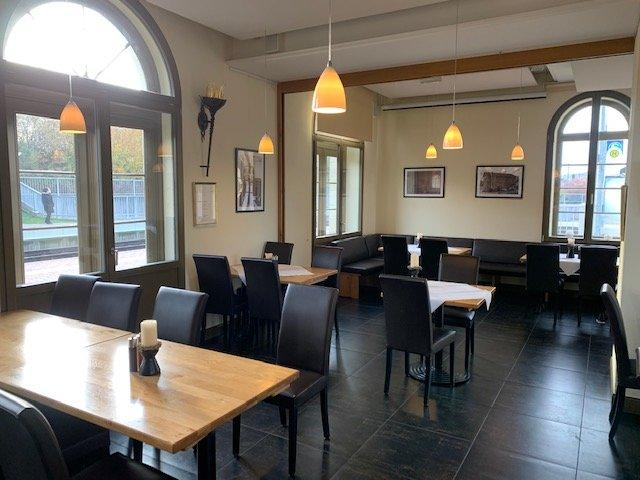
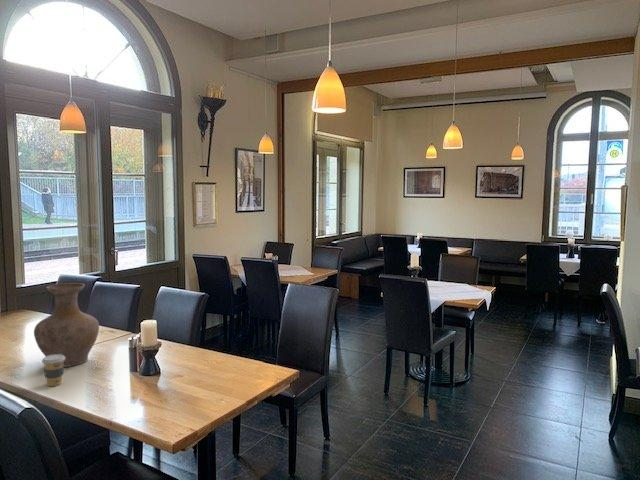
+ vase (67, 323)
+ coffee cup (53, 370)
